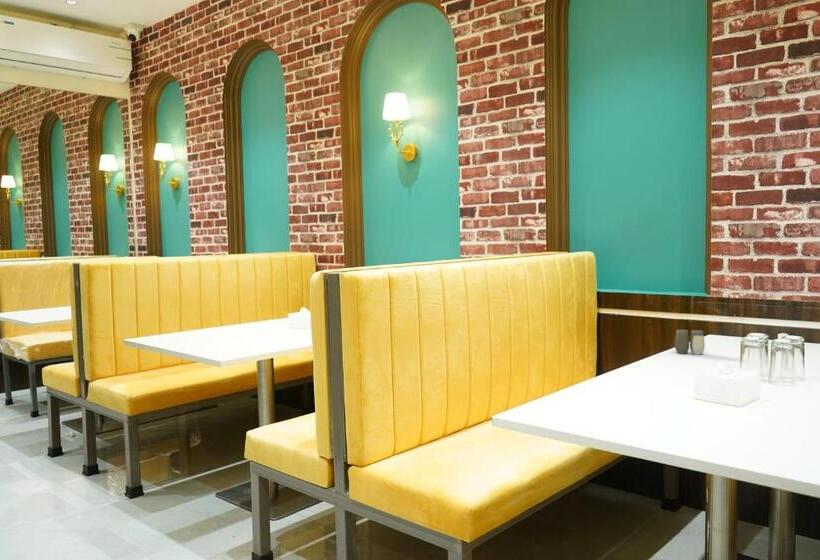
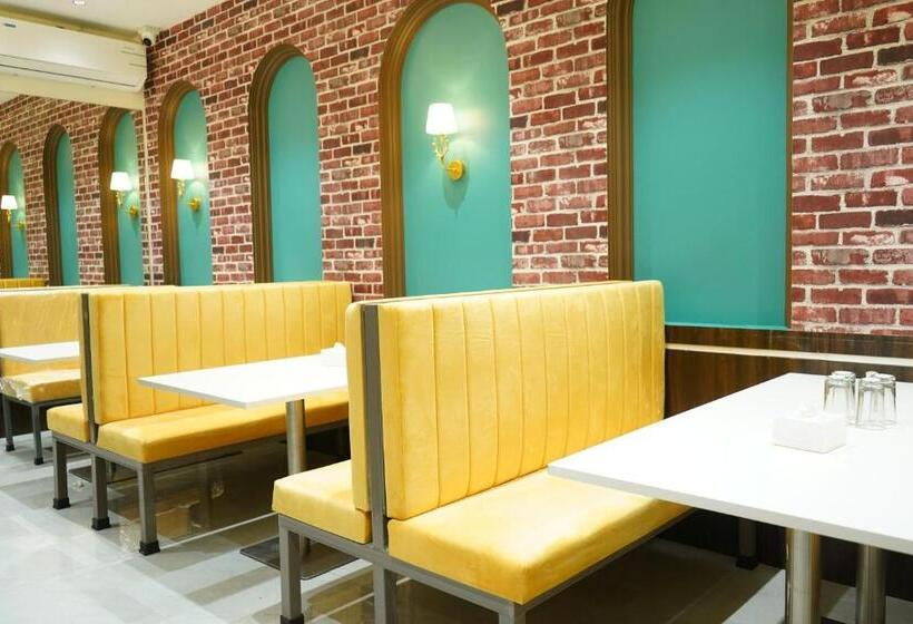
- salt and pepper shaker (690, 341)
